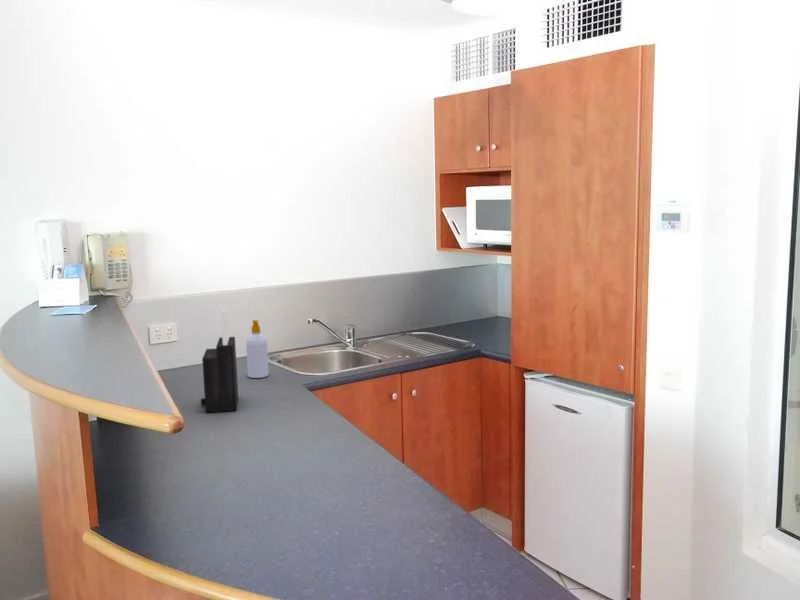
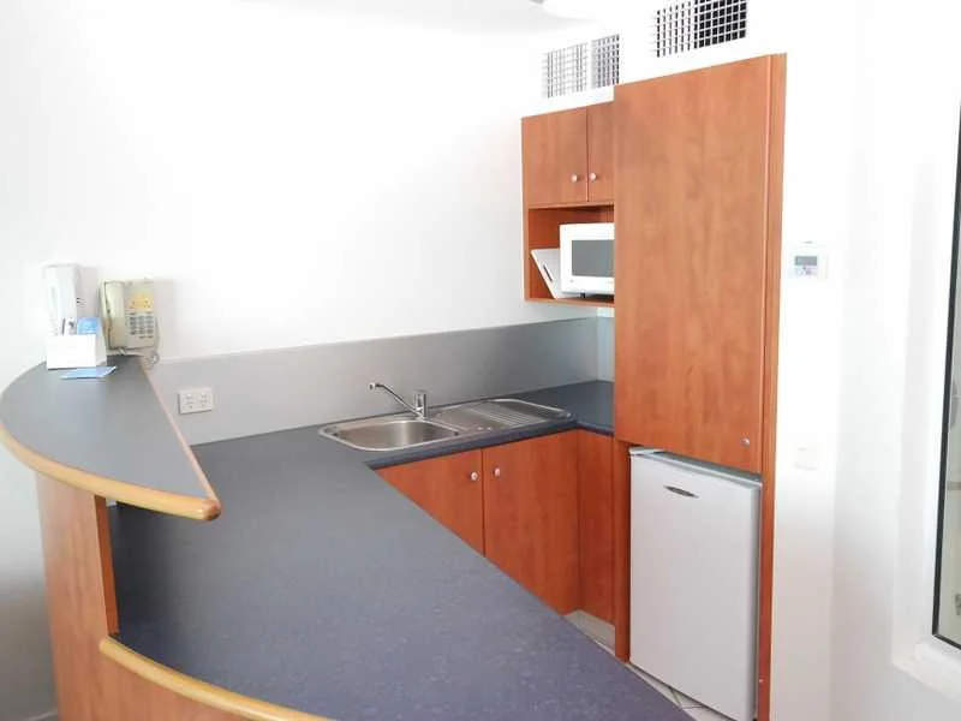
- soap bottle (257, 348)
- knife block (216, 357)
